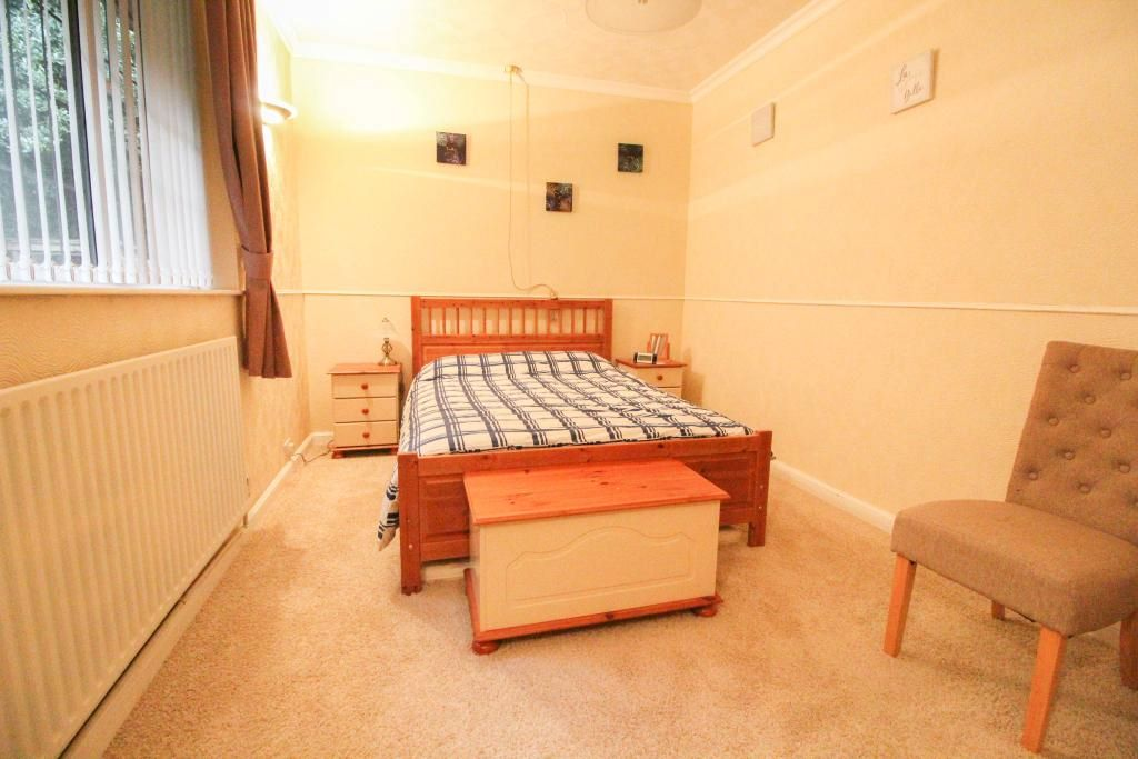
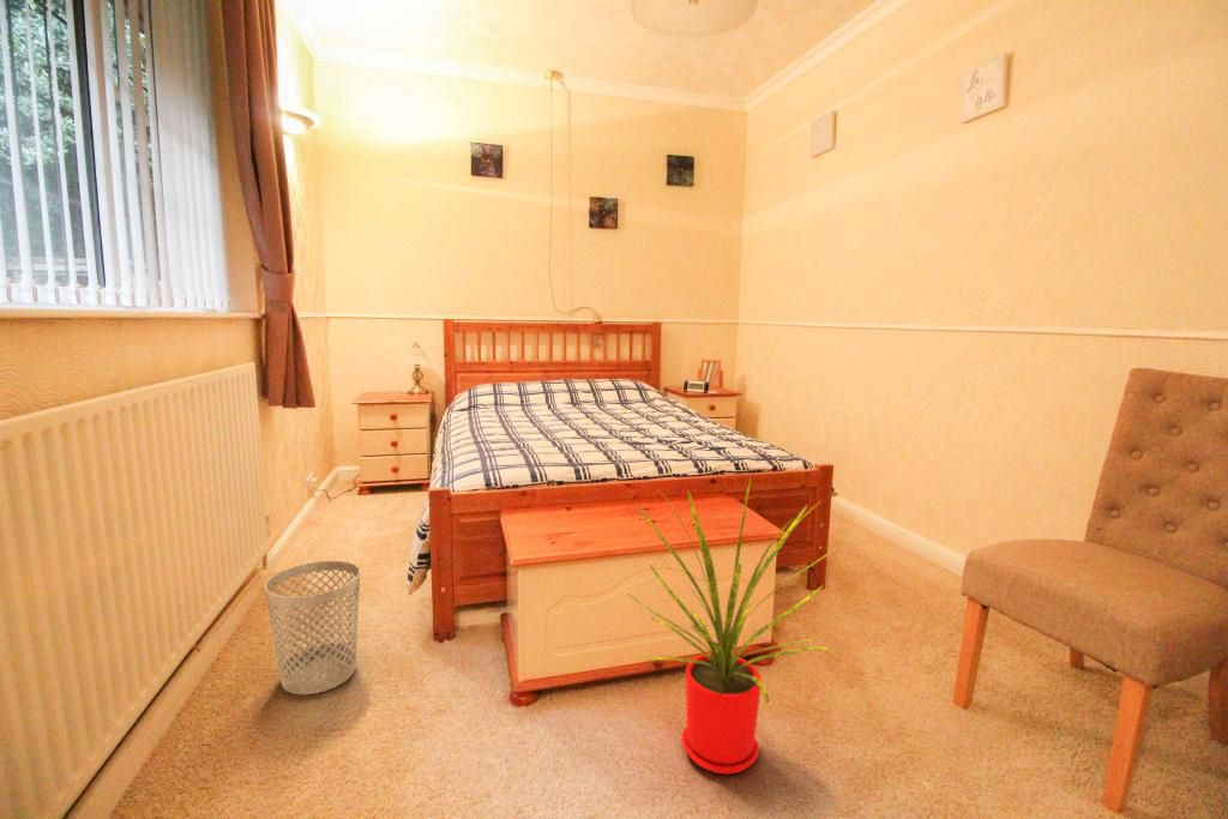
+ house plant (724, 624)
+ wastebasket (317, 626)
